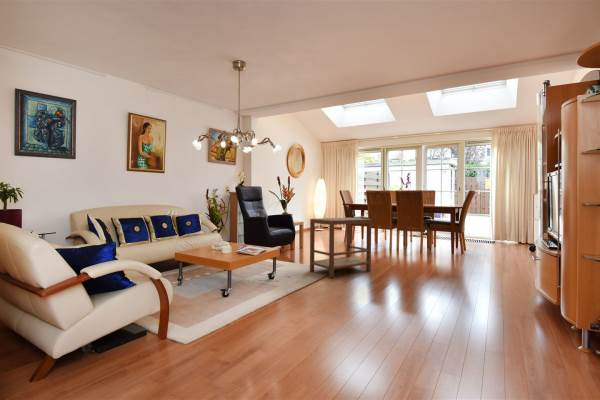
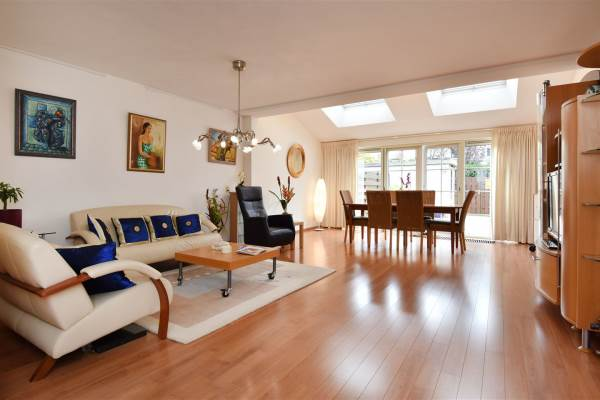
- side table (346, 244)
